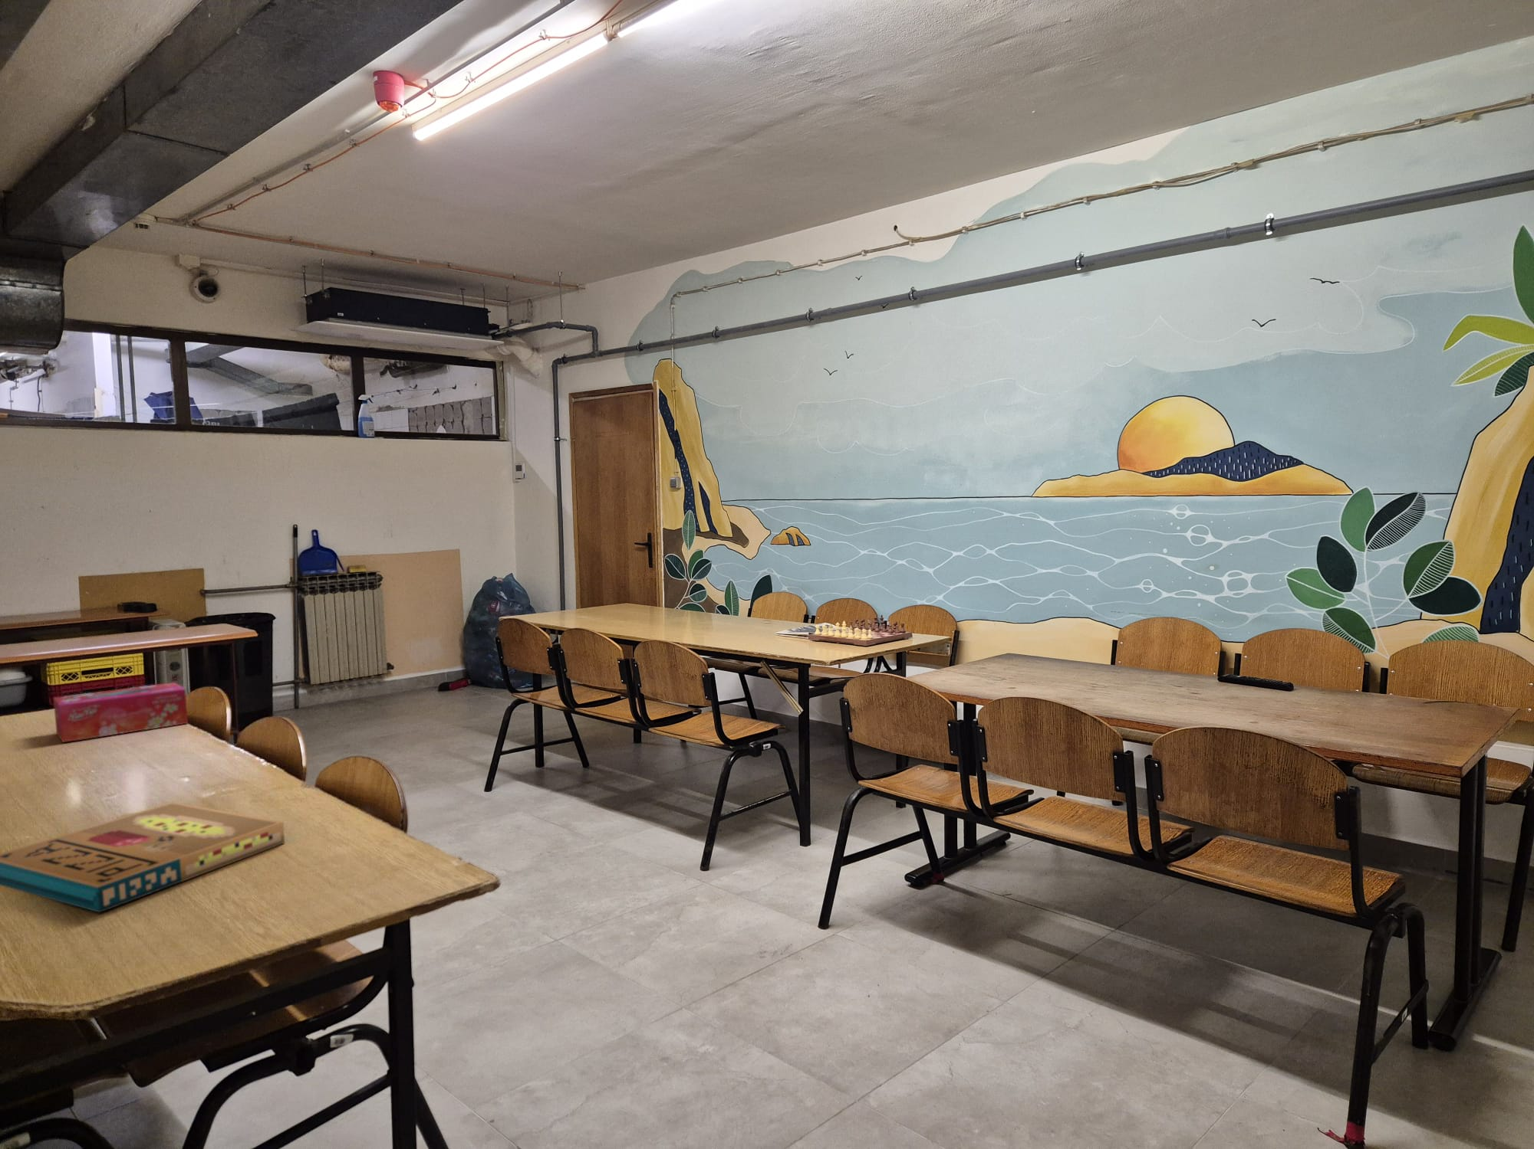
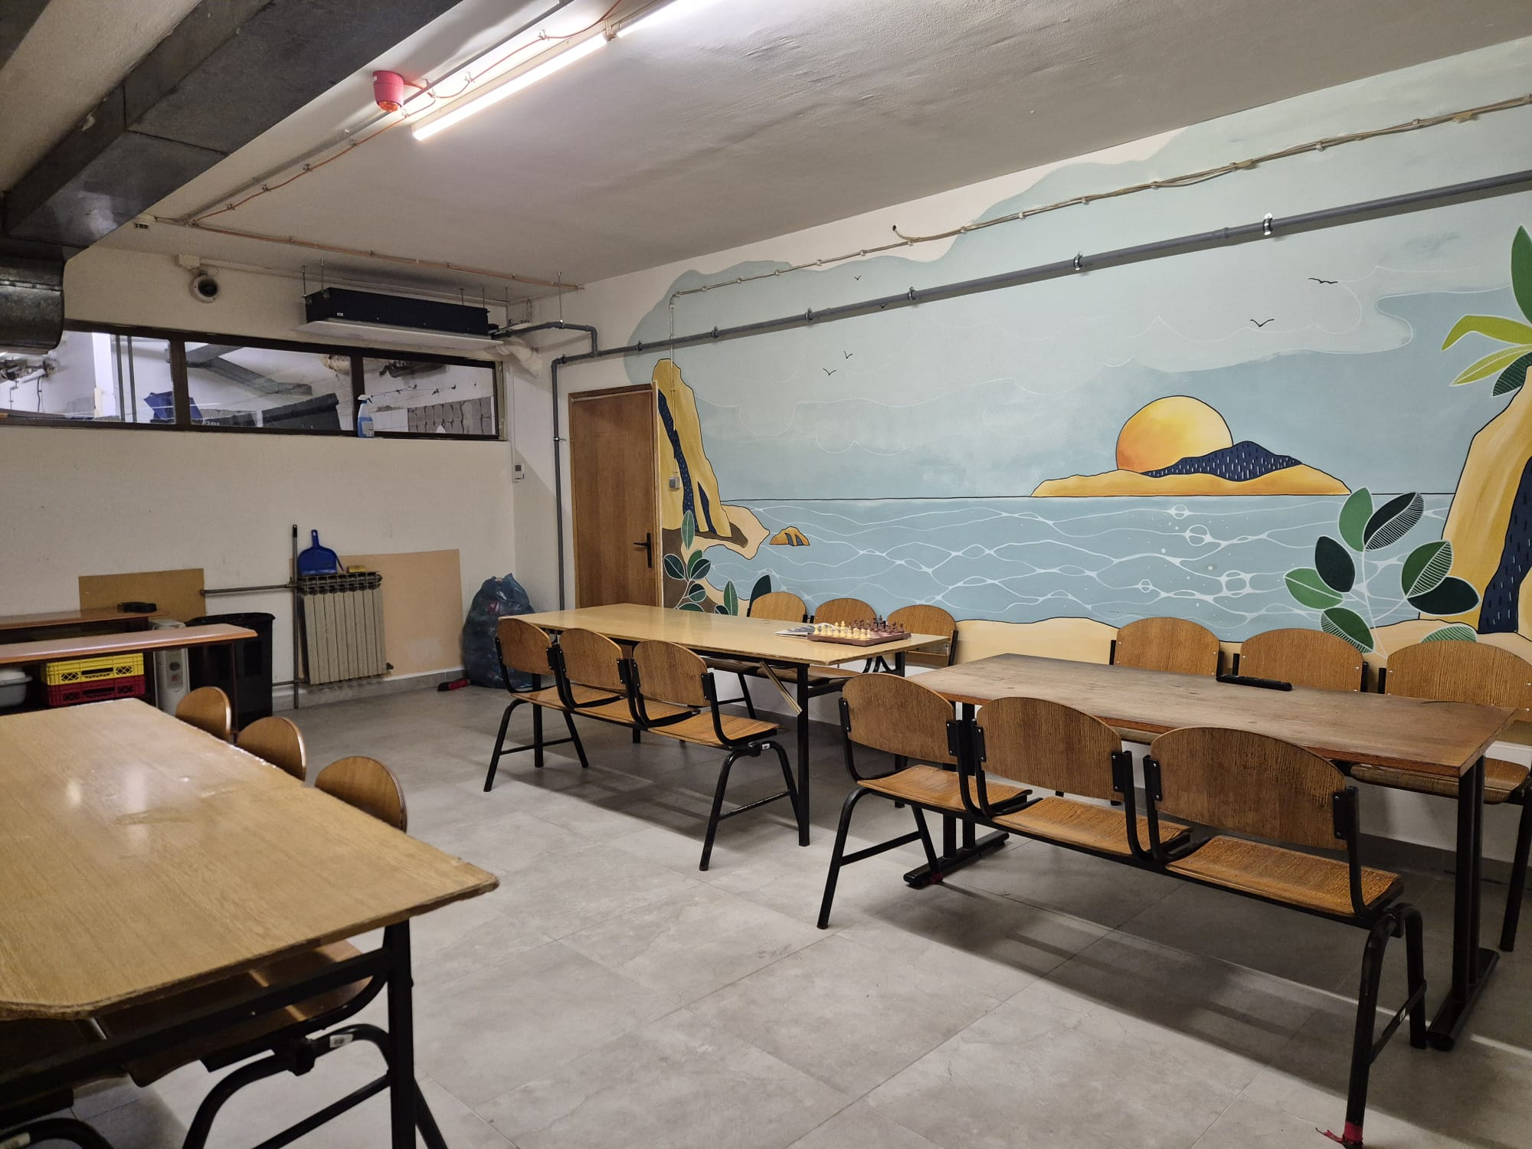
- tissue box (121, 710)
- pizza box (141, 850)
